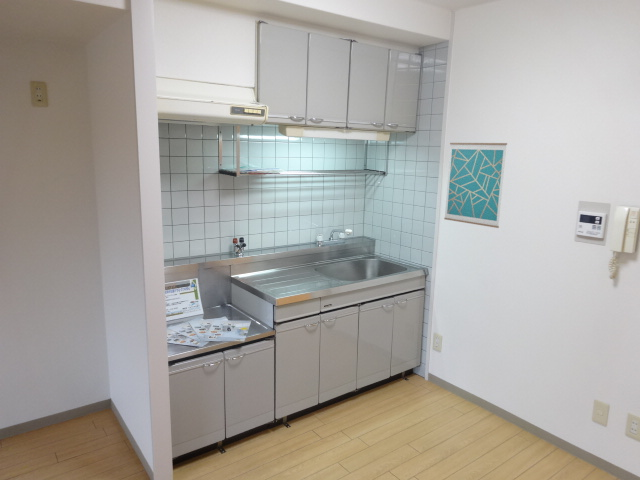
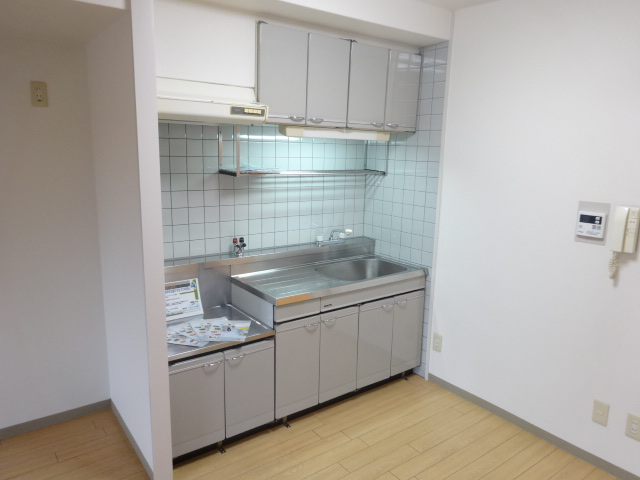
- wall art (473, 183)
